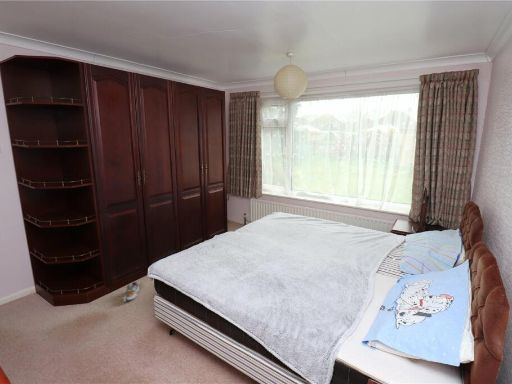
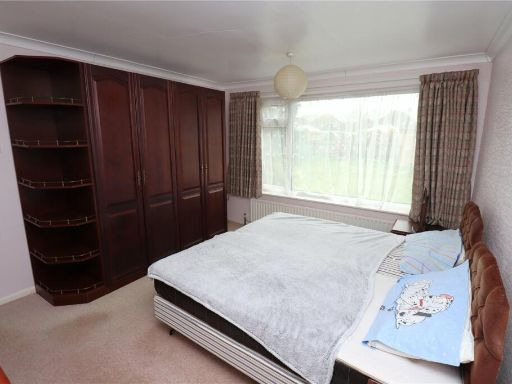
- shoe (130, 290)
